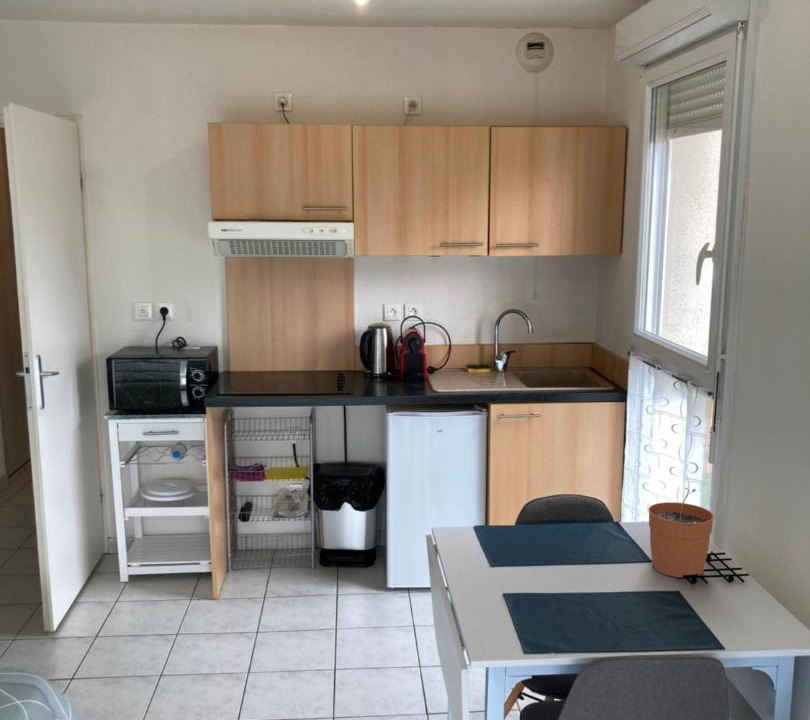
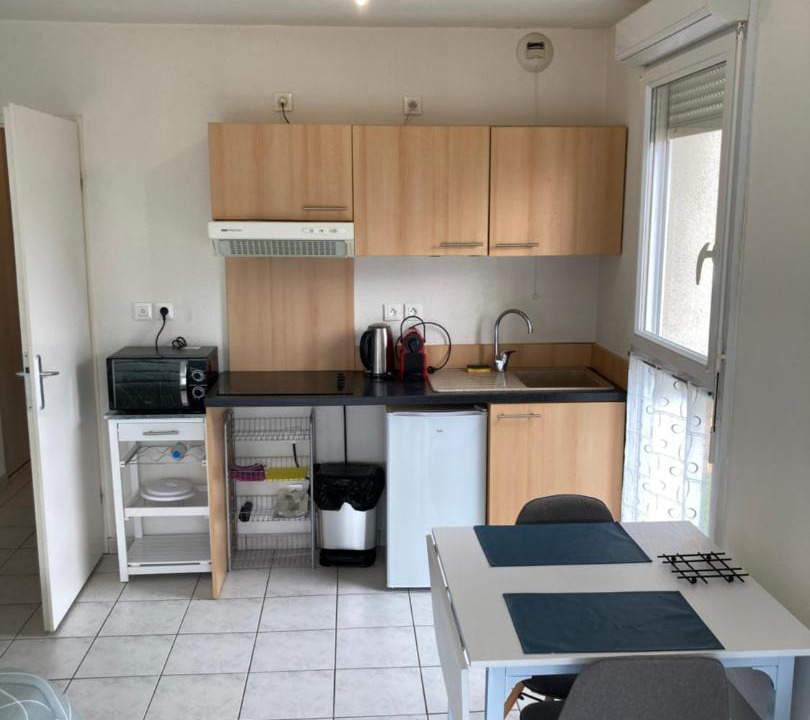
- plant pot (679, 526)
